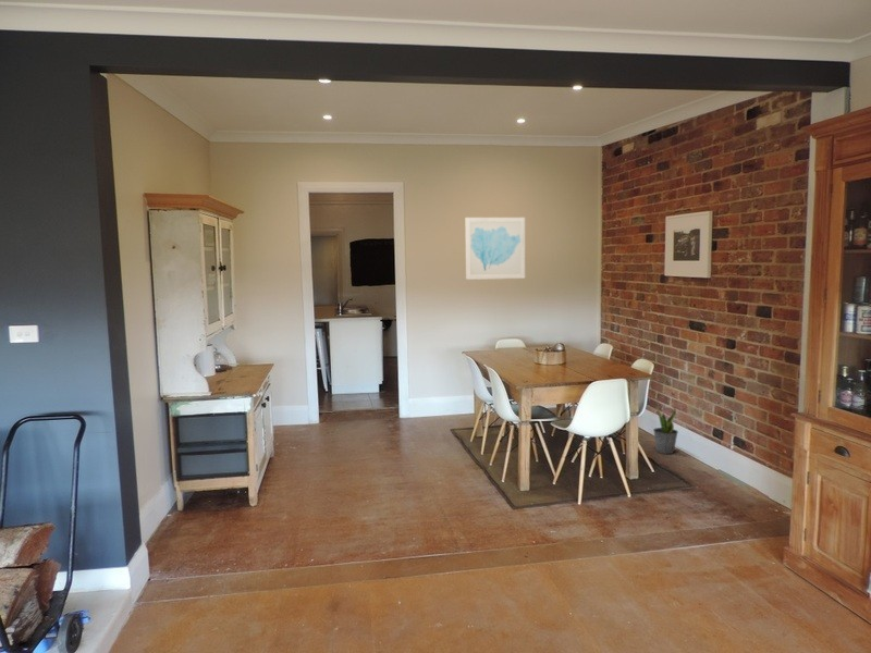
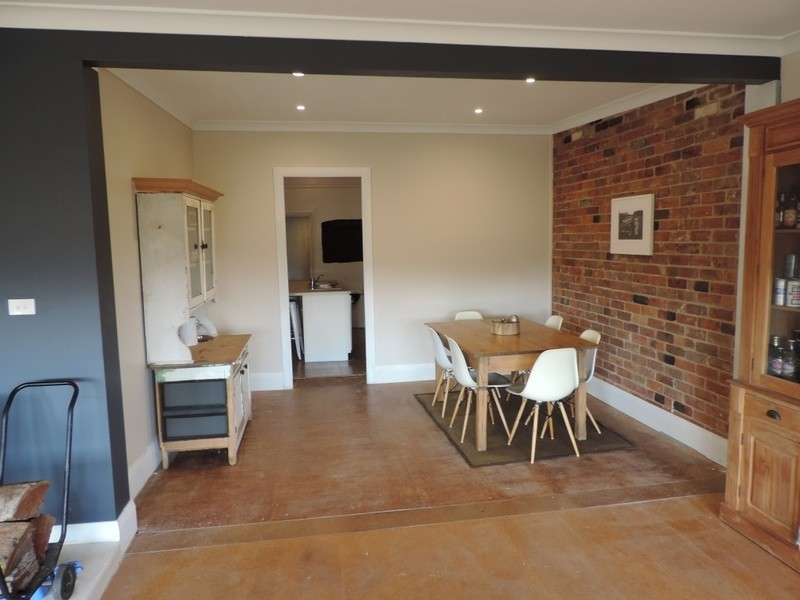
- potted plant (665, 426)
- wall art (495, 248)
